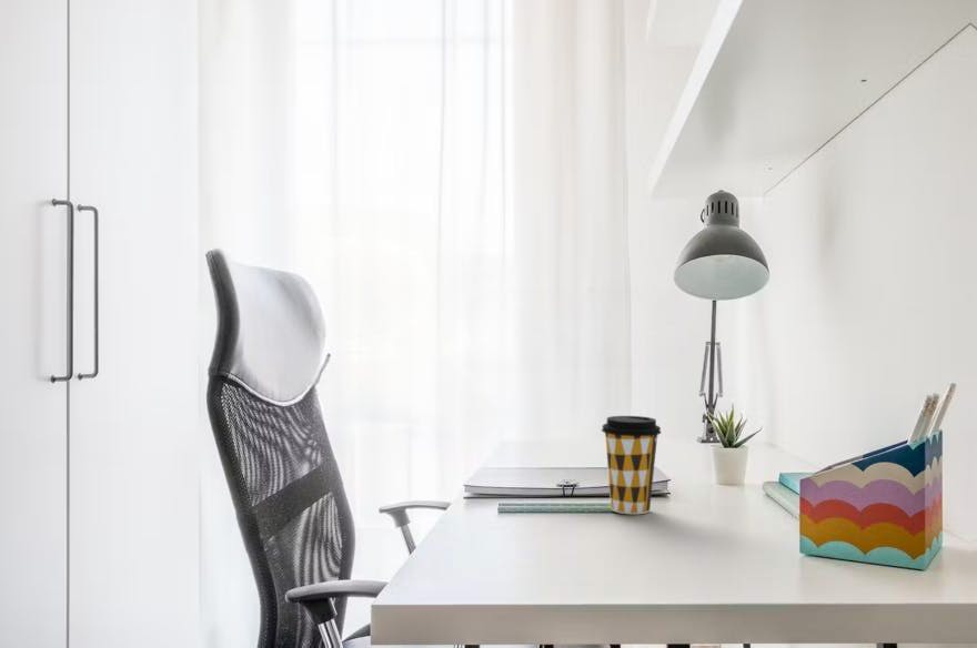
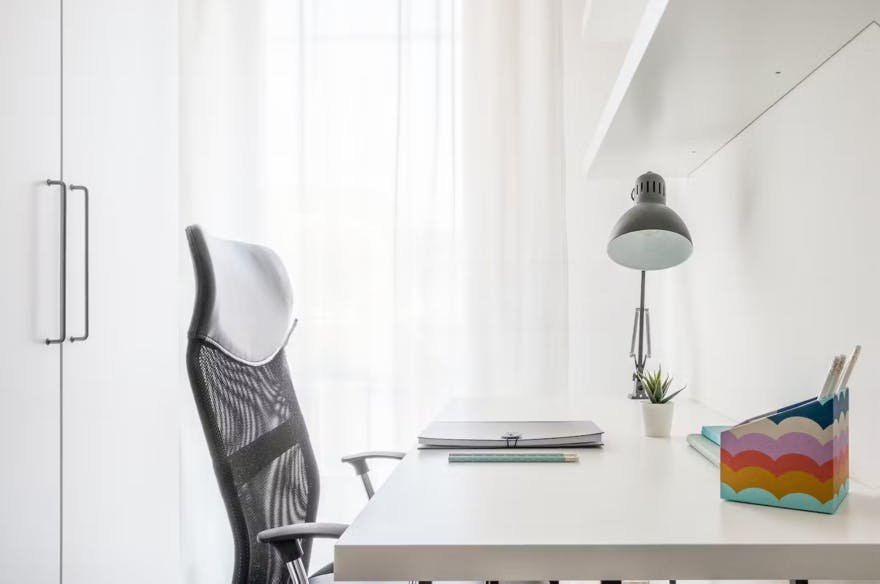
- coffee cup (631, 464)
